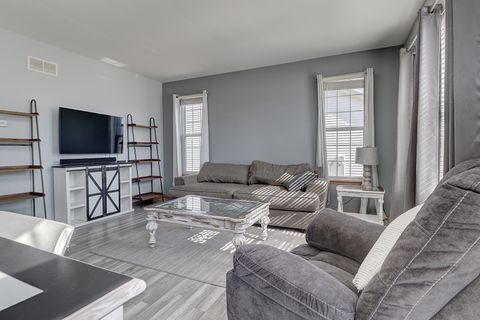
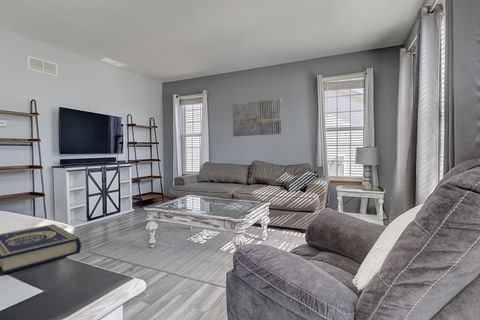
+ book (32, 243)
+ wall art (256, 118)
